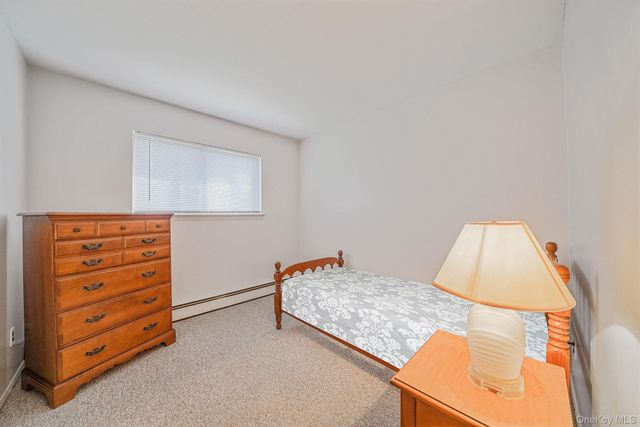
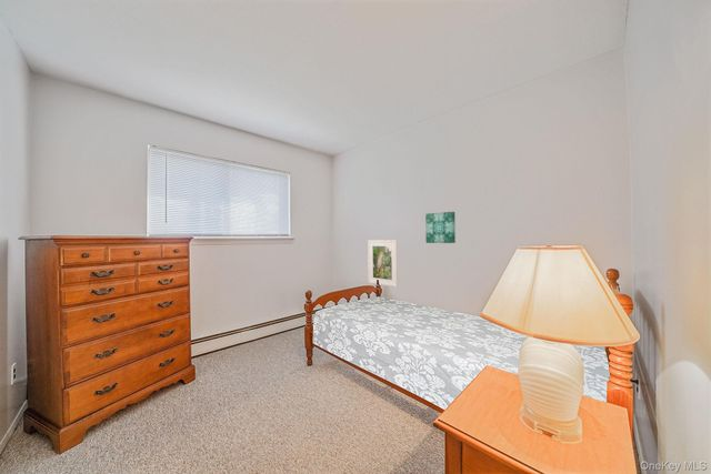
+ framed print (382, 262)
+ wall art (440, 228)
